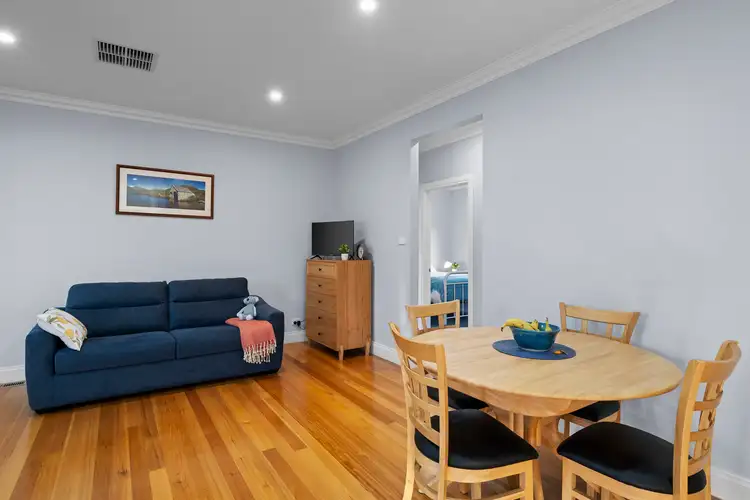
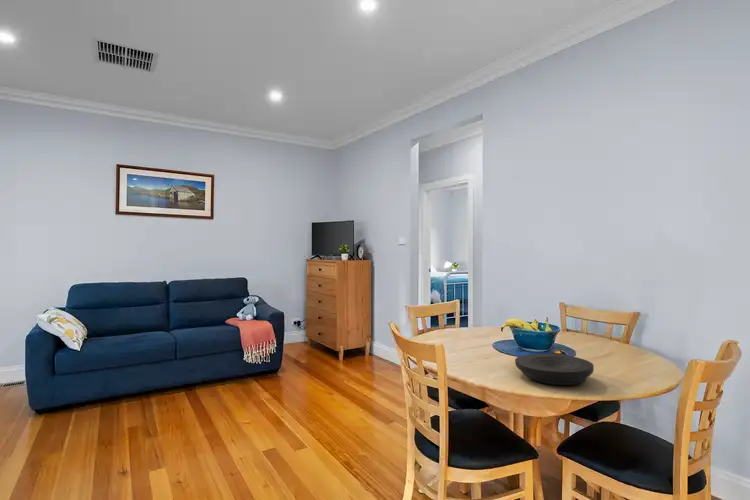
+ plate (552, 369)
